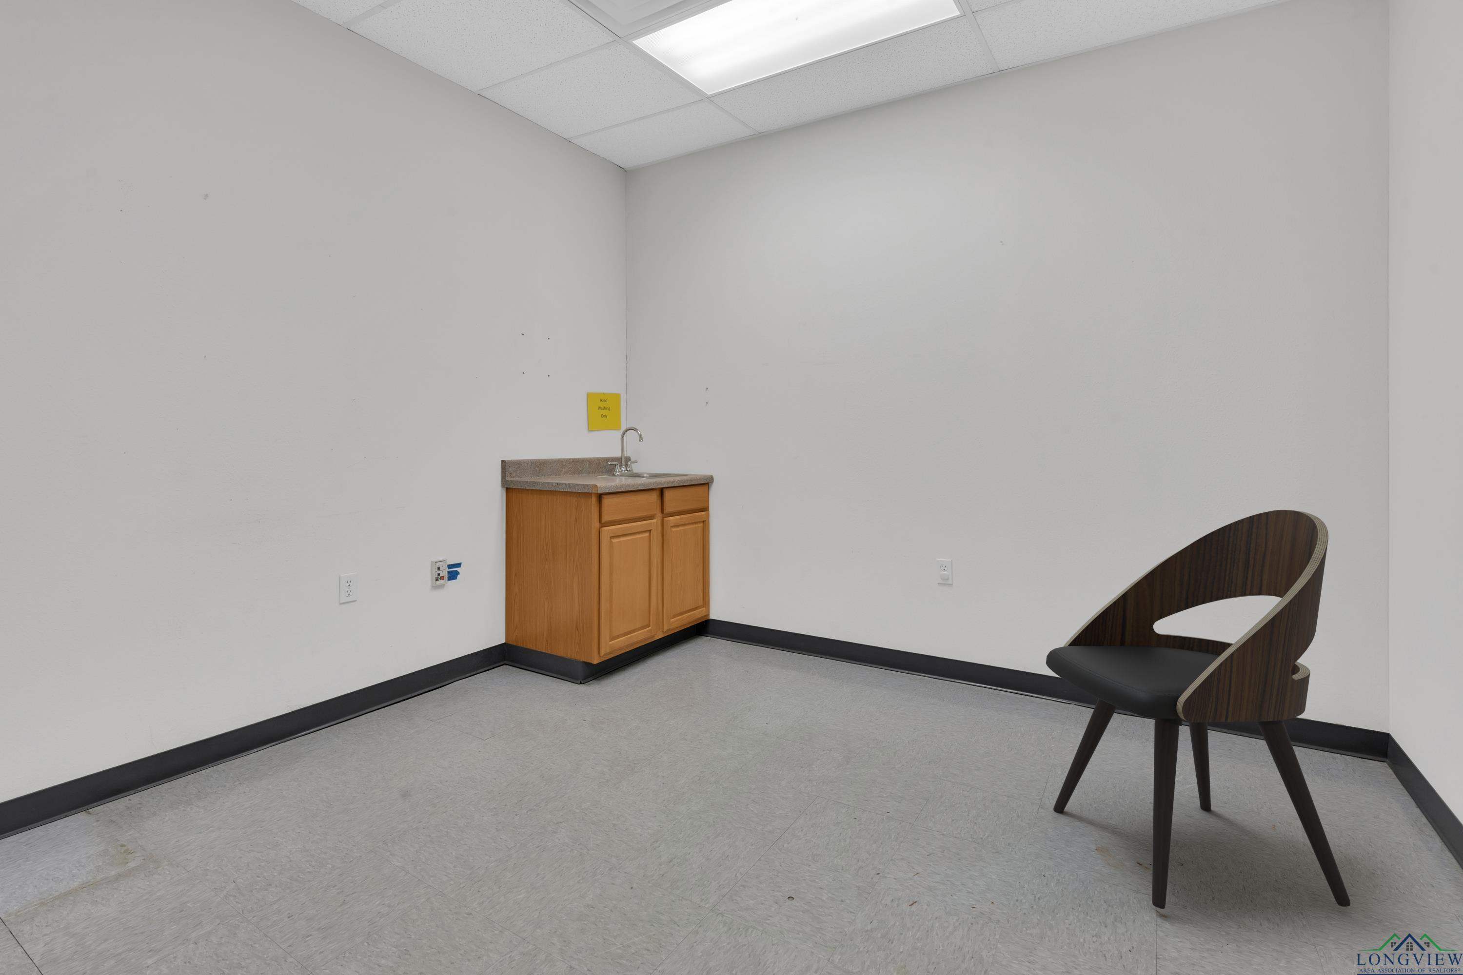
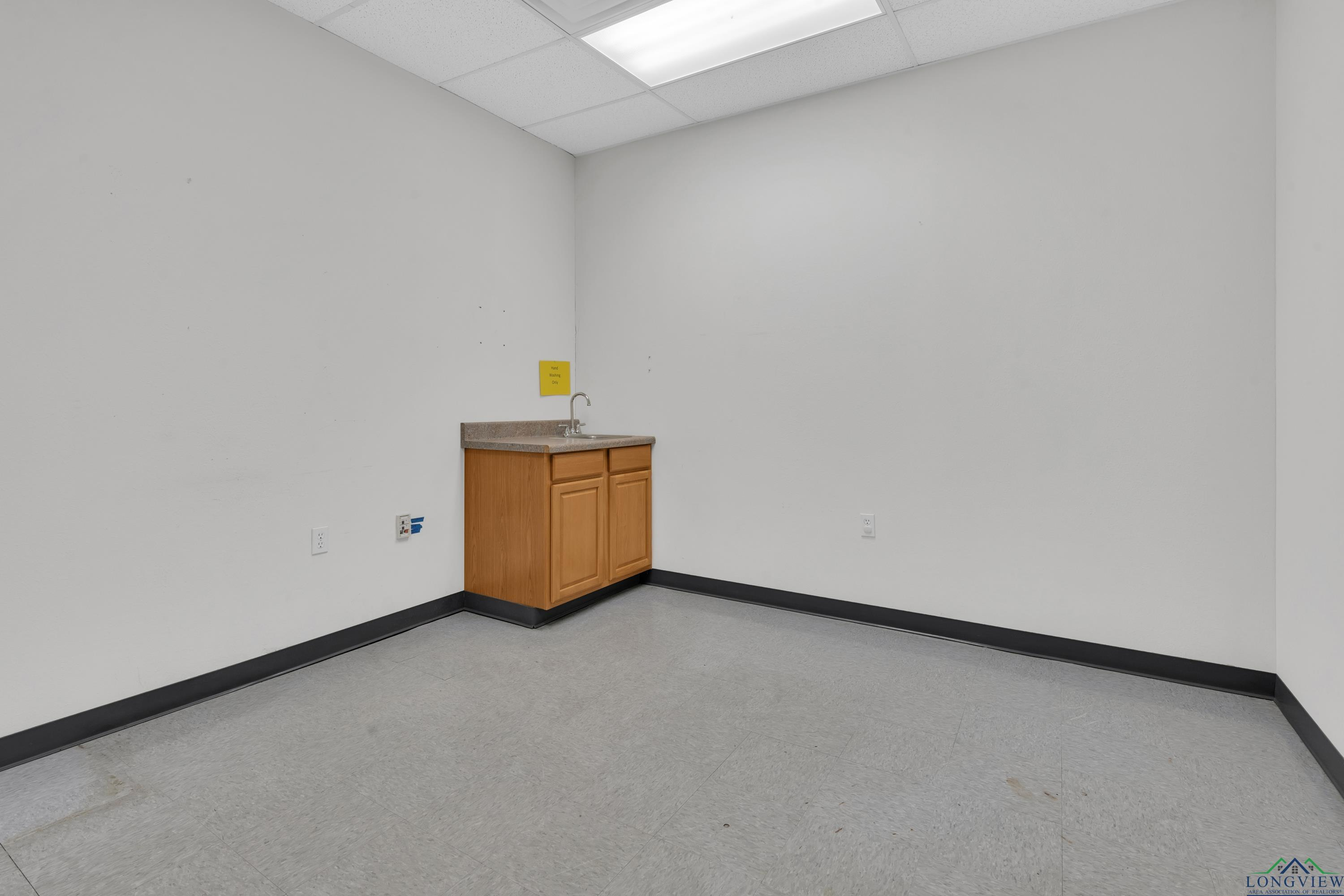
- dining chair (1184, 682)
